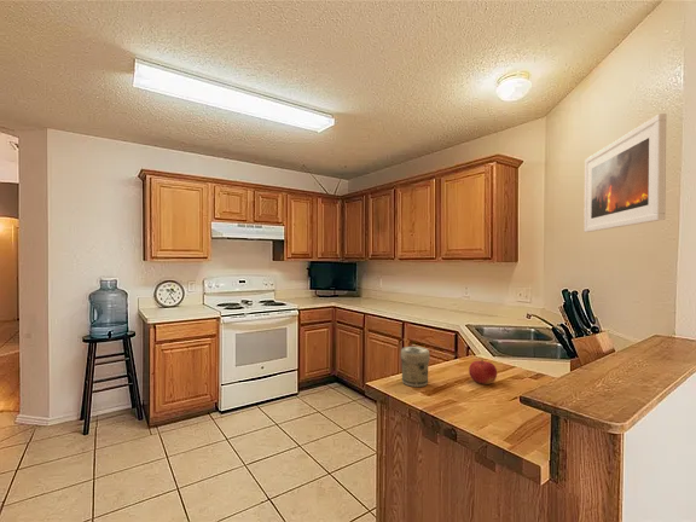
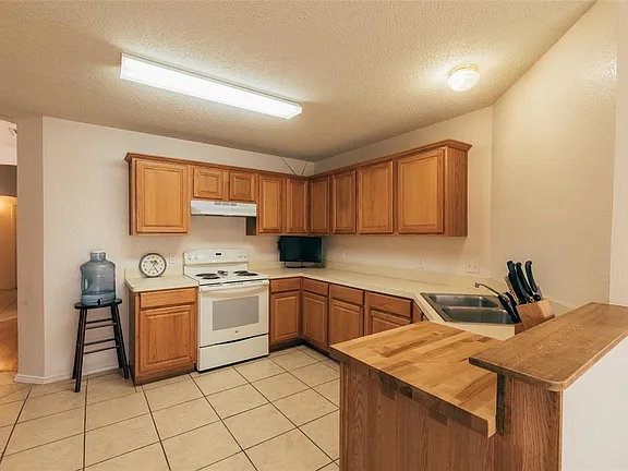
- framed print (616, 184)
- jar (414, 365)
- fruit (482, 370)
